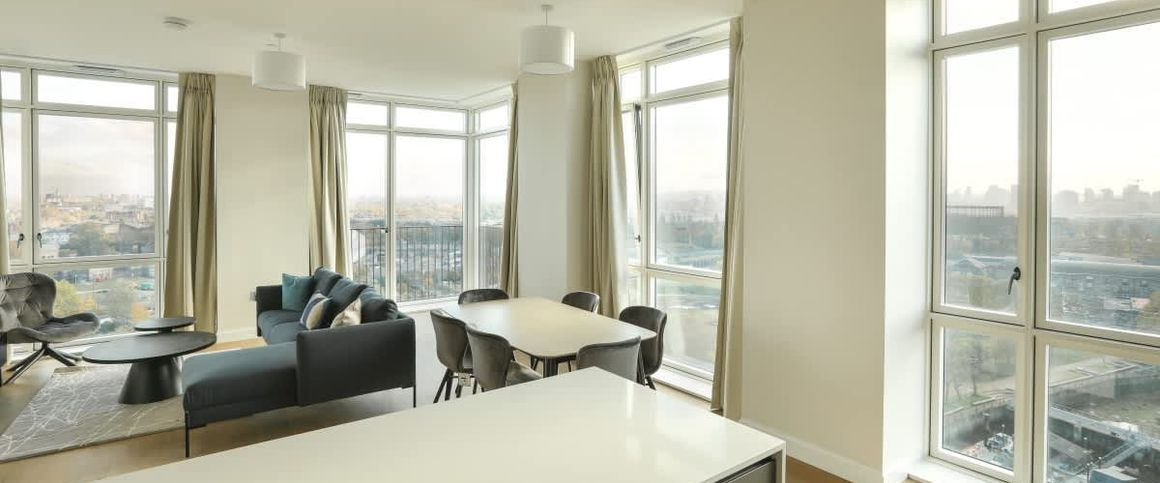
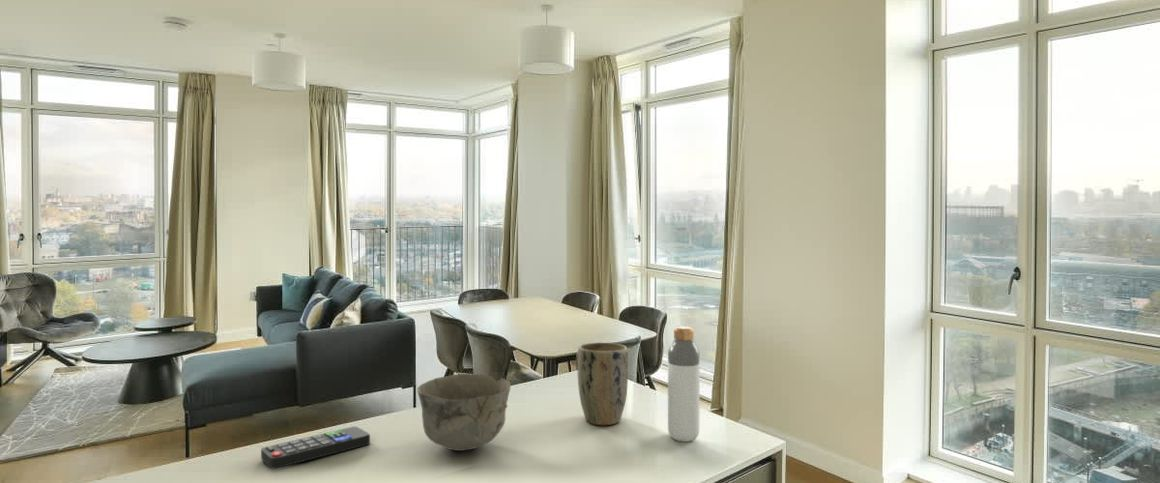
+ bottle (683, 383)
+ bowl (464, 415)
+ remote control (317, 445)
+ plant pot (602, 383)
